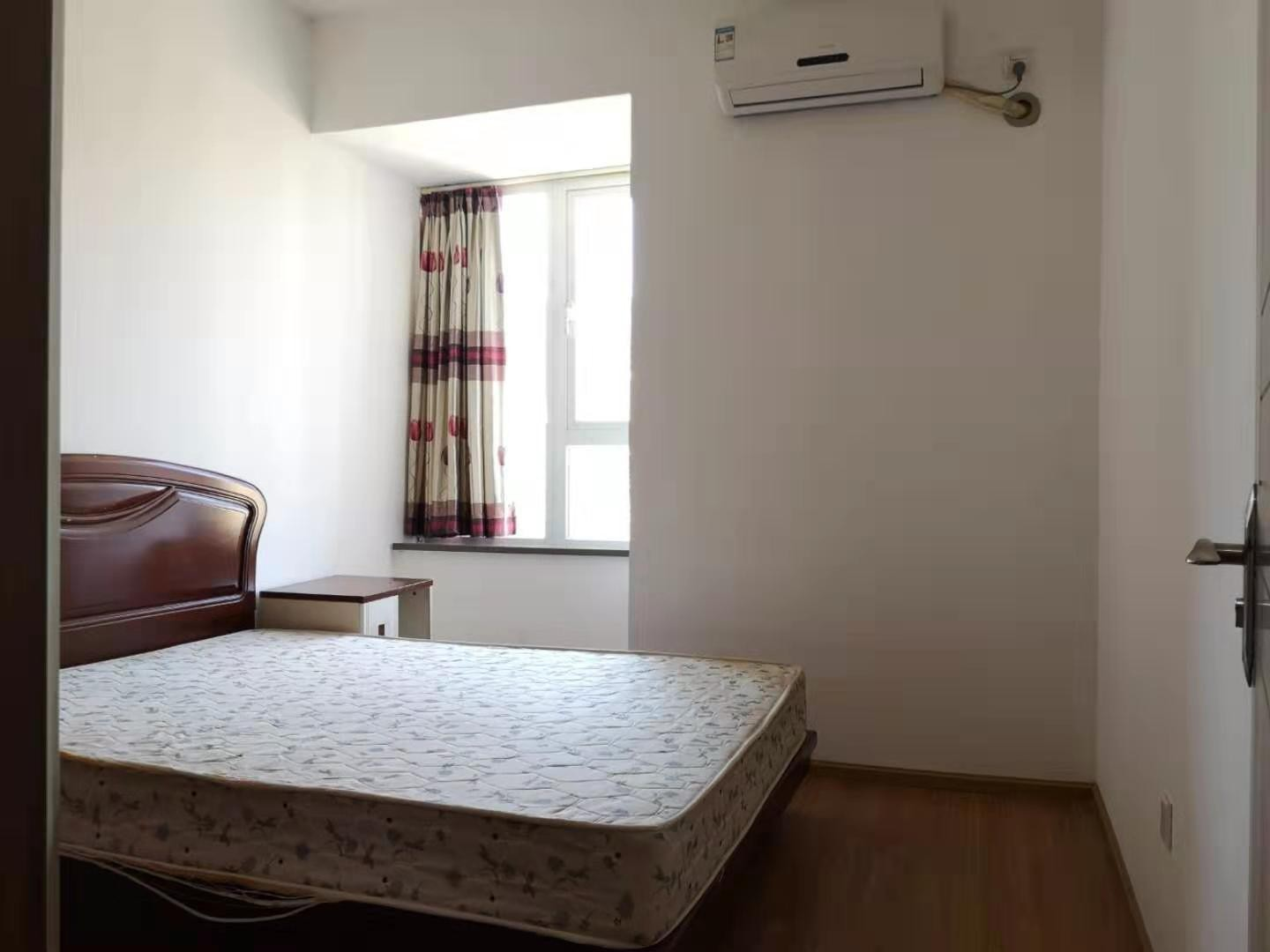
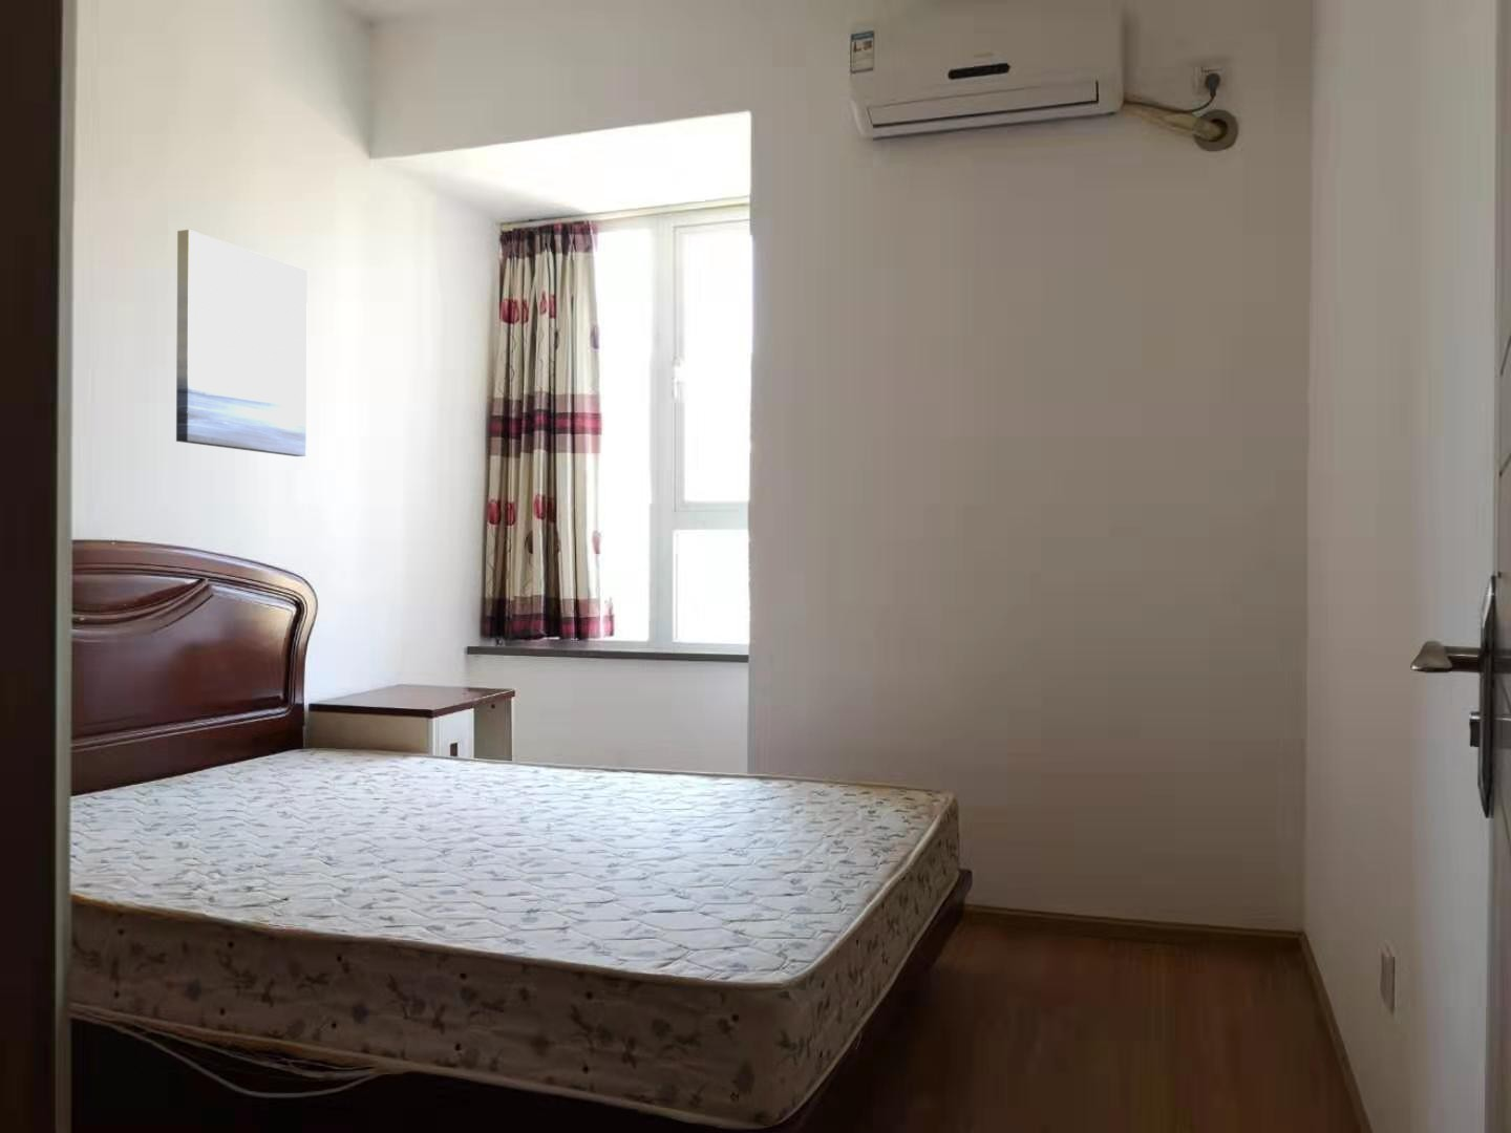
+ wall art (245, 350)
